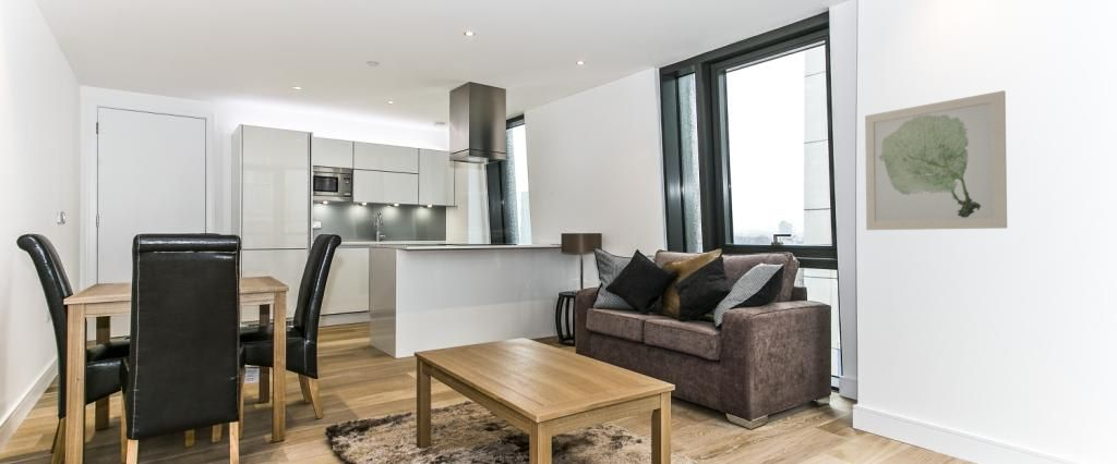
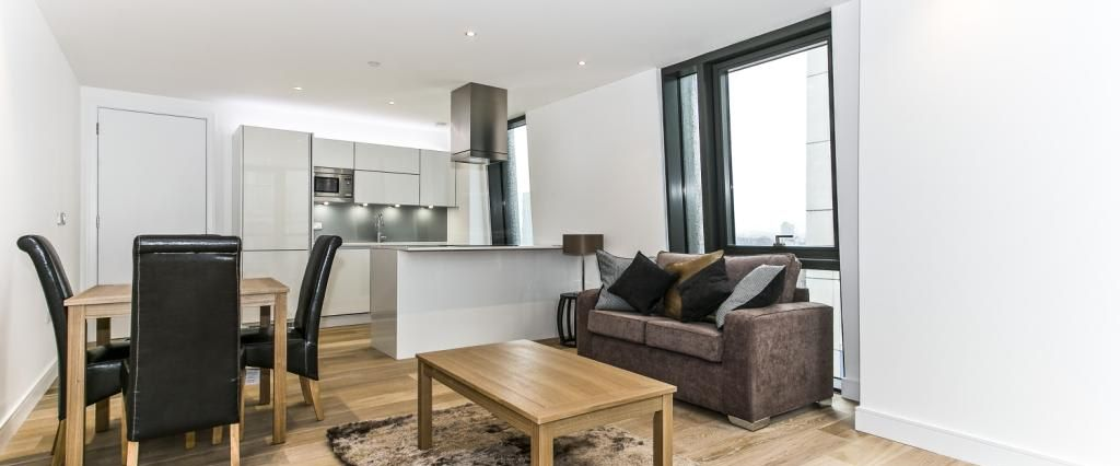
- wall art (929, 167)
